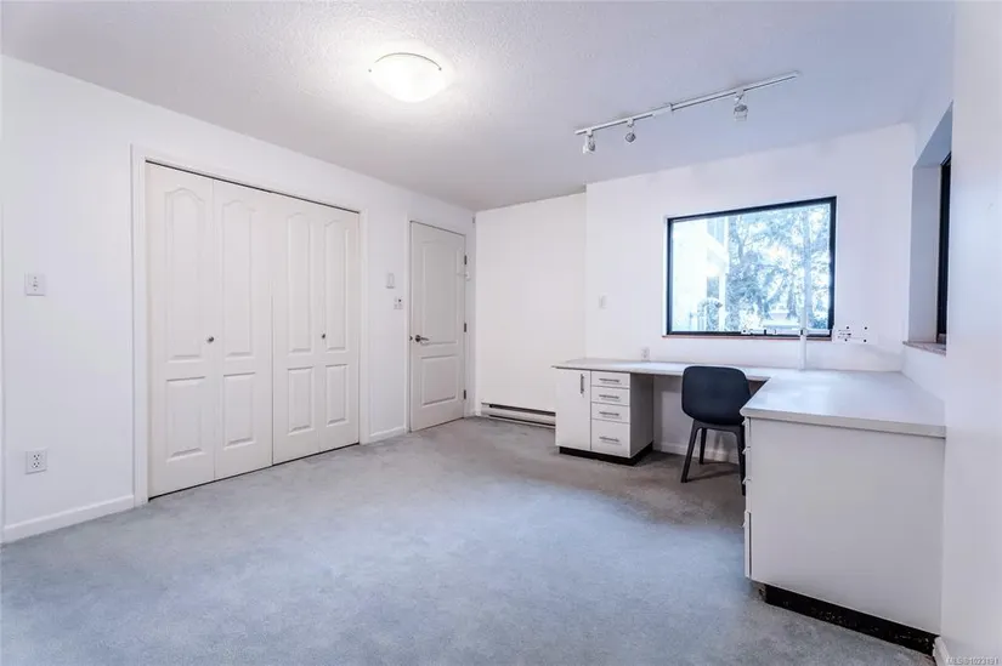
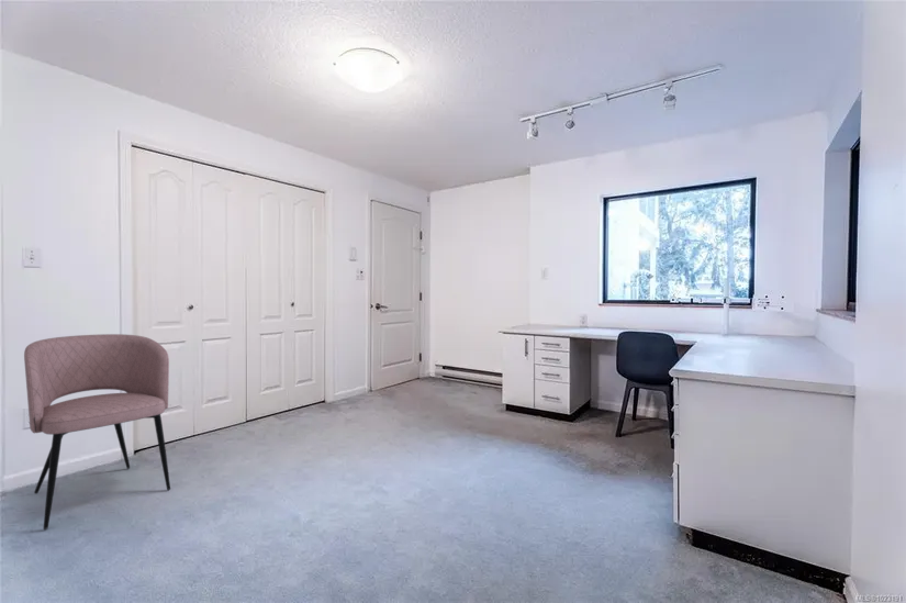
+ armchair (99, 416)
